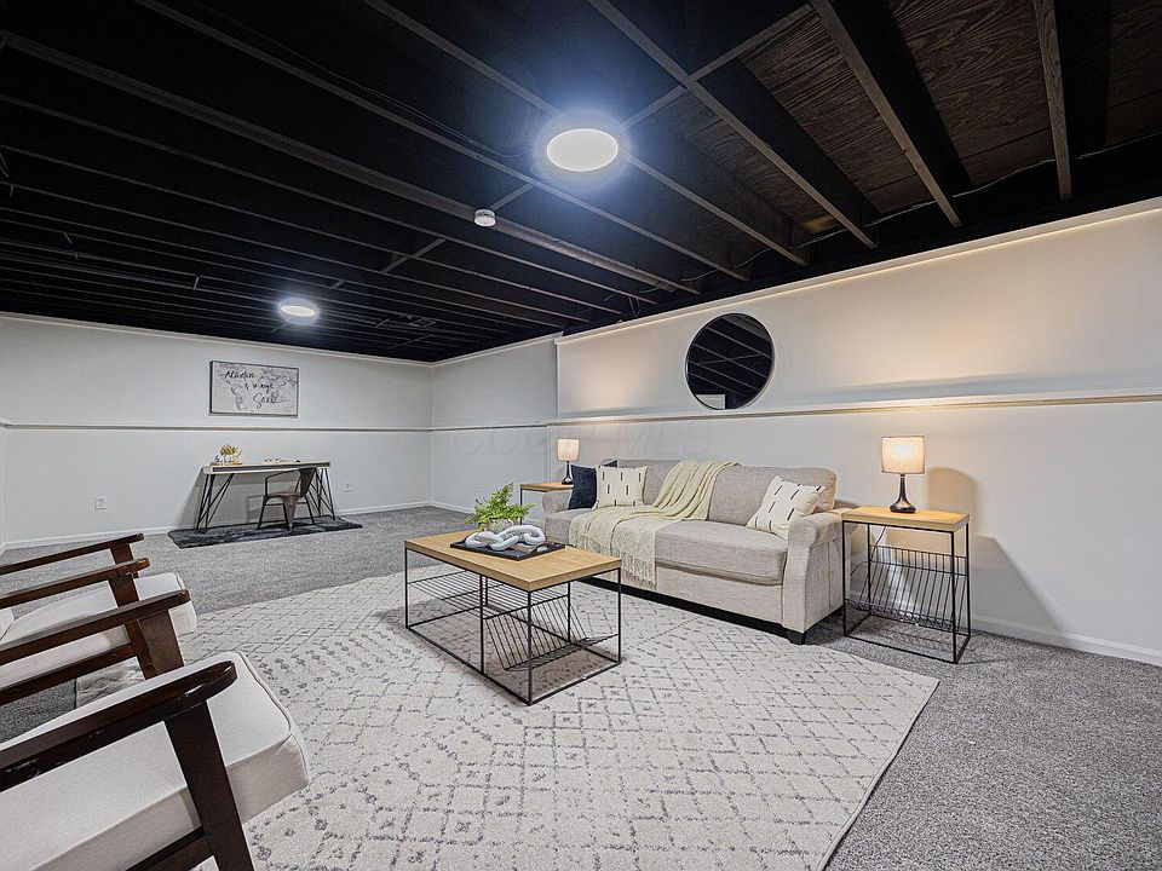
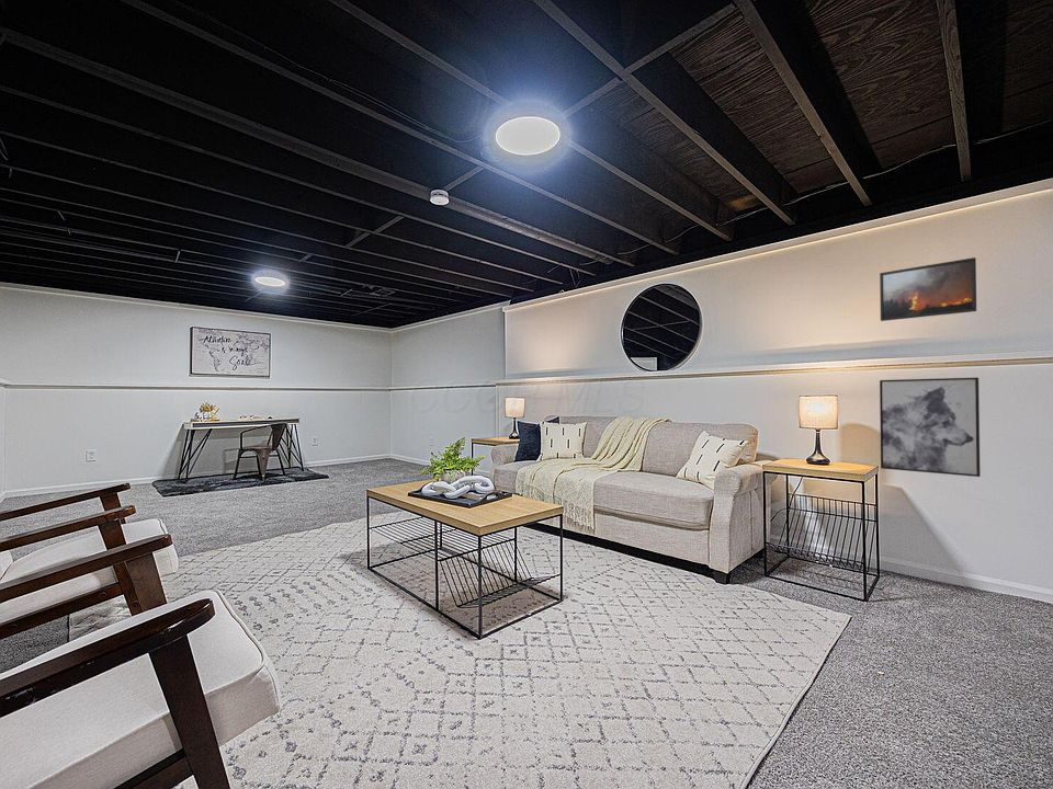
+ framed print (925, 290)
+ wall art (927, 425)
